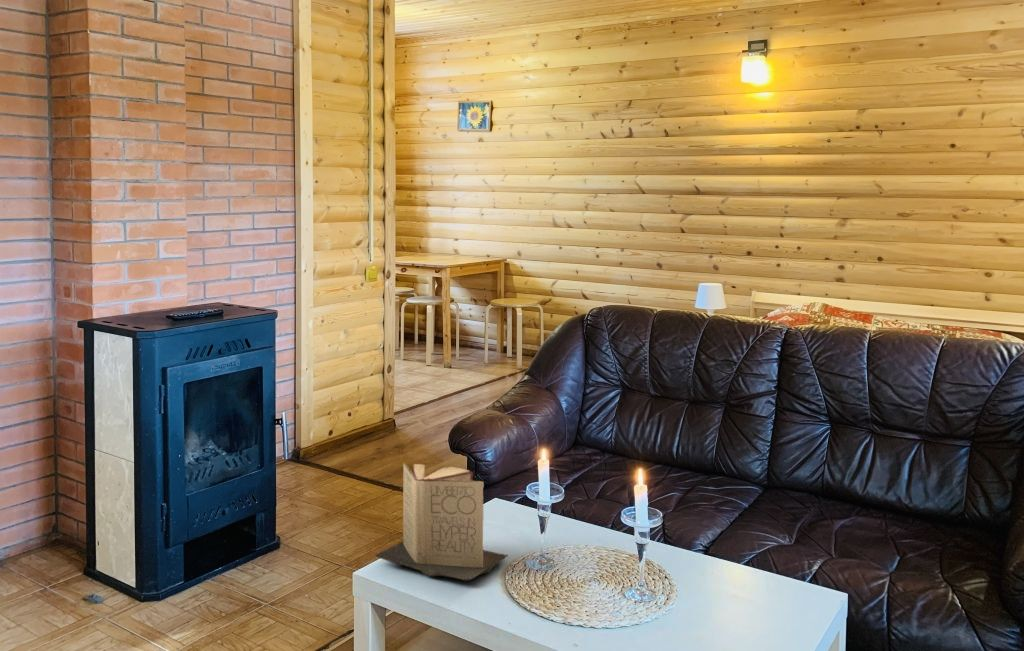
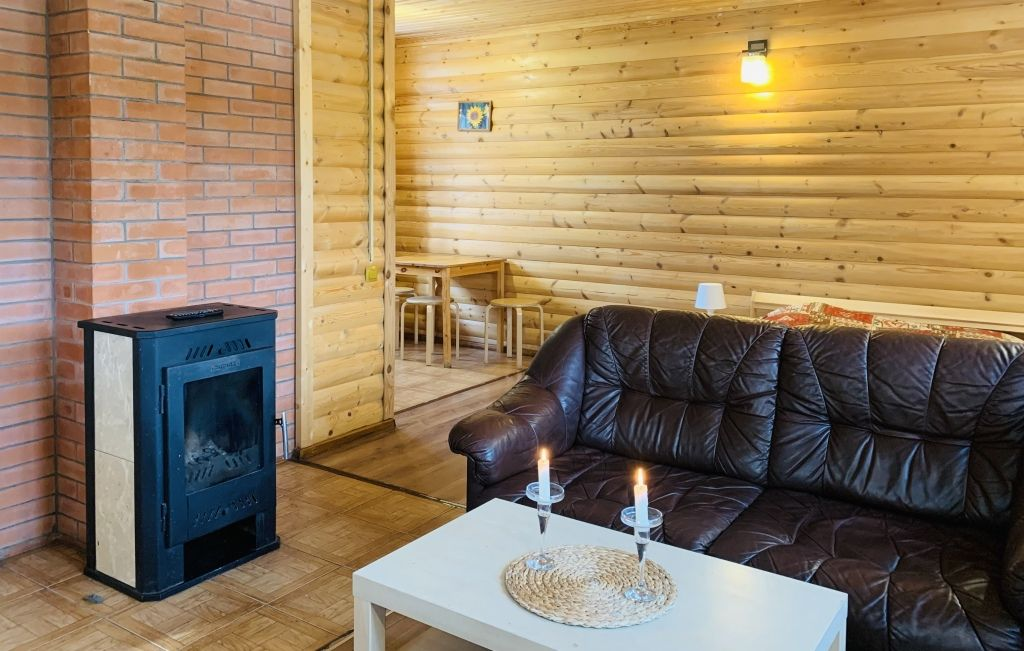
- book (441, 516)
